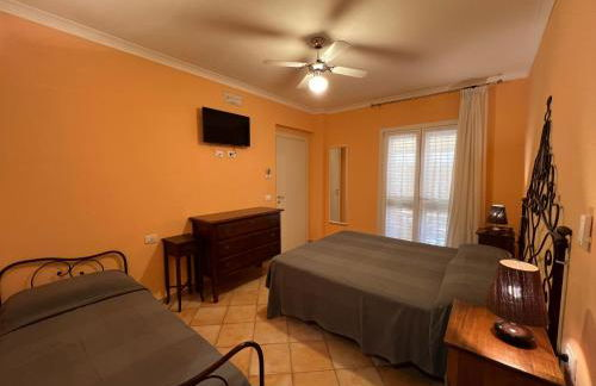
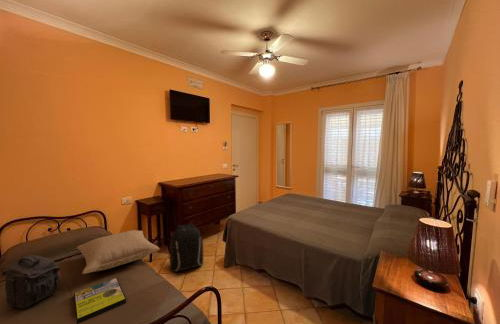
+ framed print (99, 297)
+ pillow (118, 248)
+ shoulder bag (30, 277)
+ backpack (186, 245)
